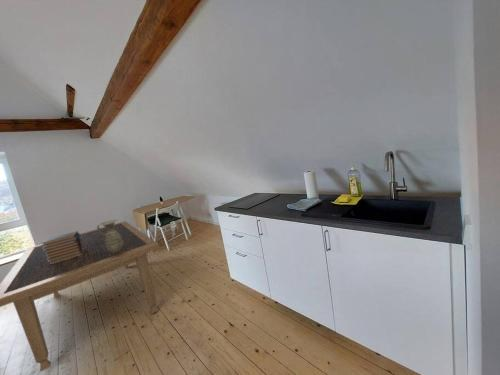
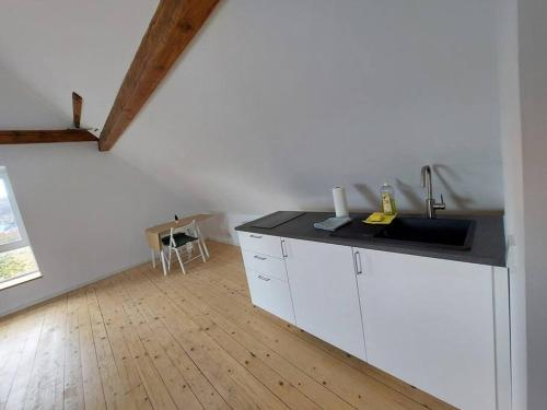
- book stack (63, 246)
- ceramic jug (112, 236)
- dining table (91, 274)
